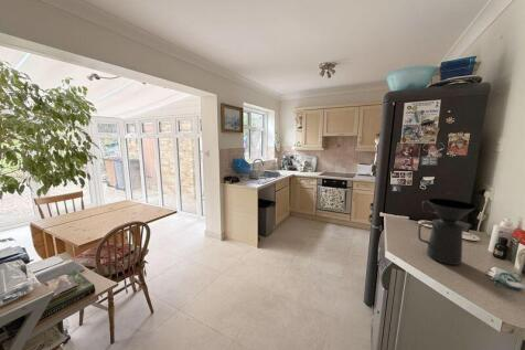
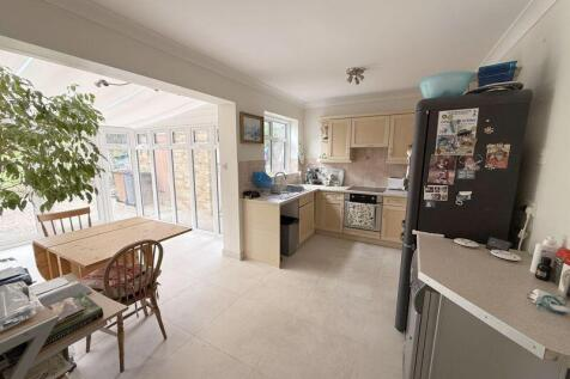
- coffee maker (447, 231)
